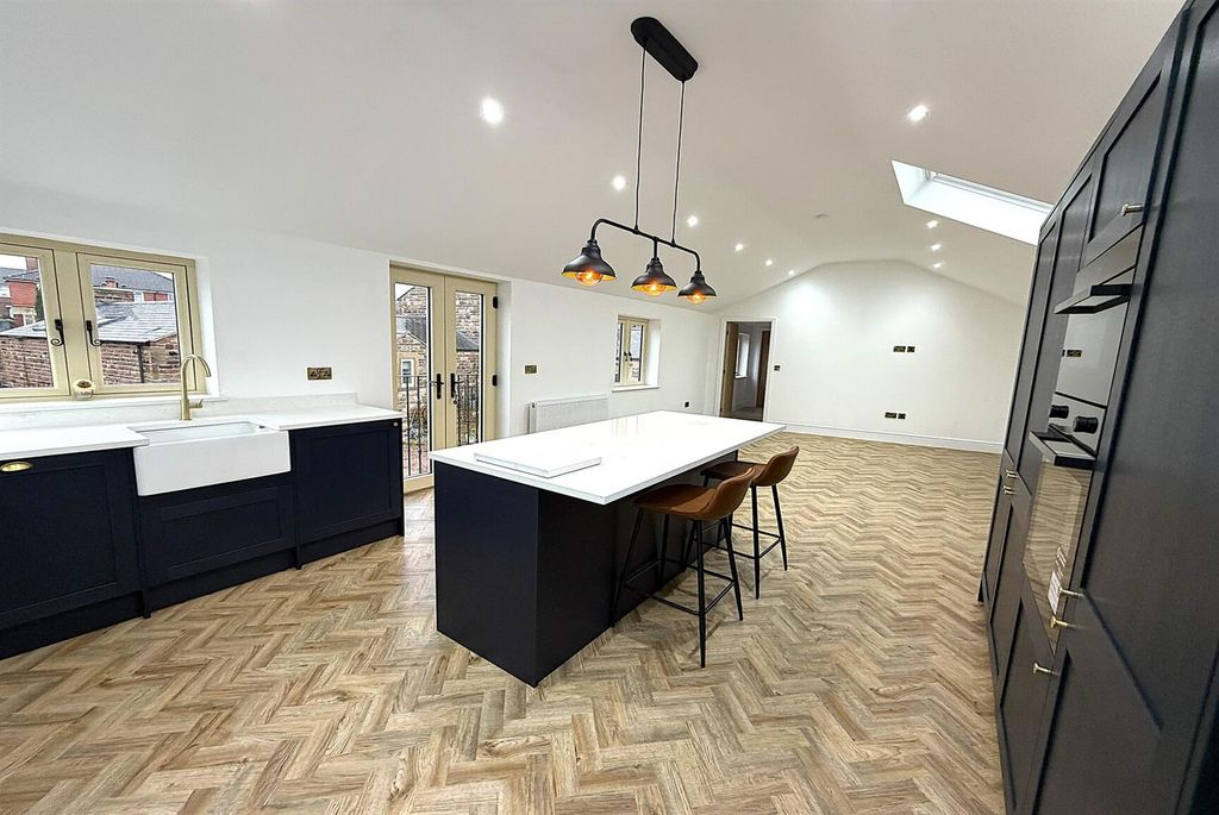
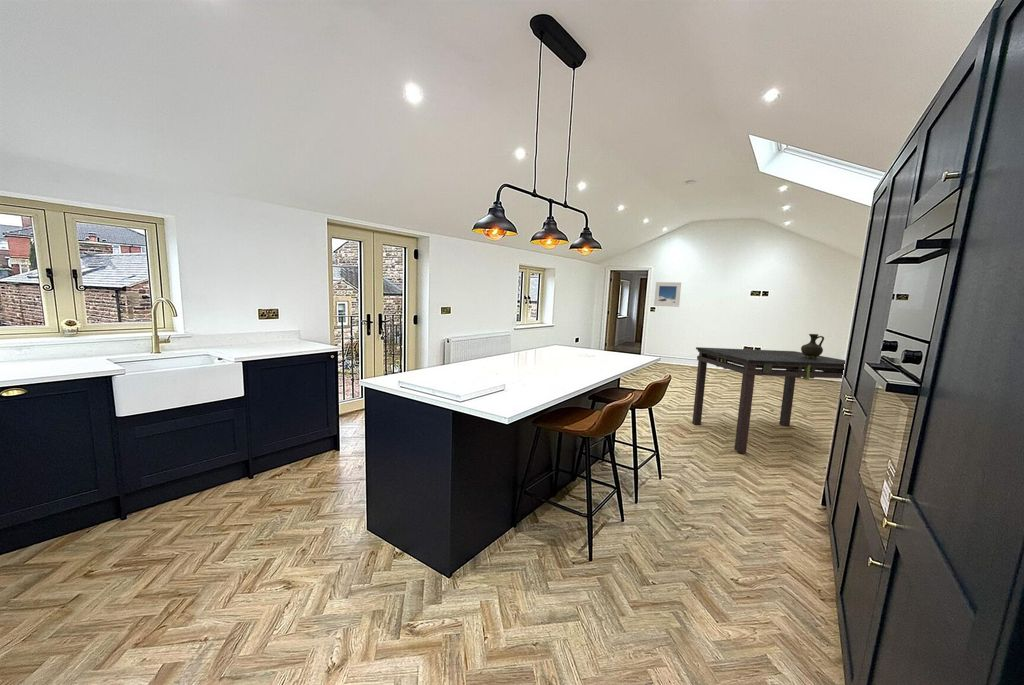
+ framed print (667, 294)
+ dining table (782, 398)
+ ceramic jug (812, 345)
